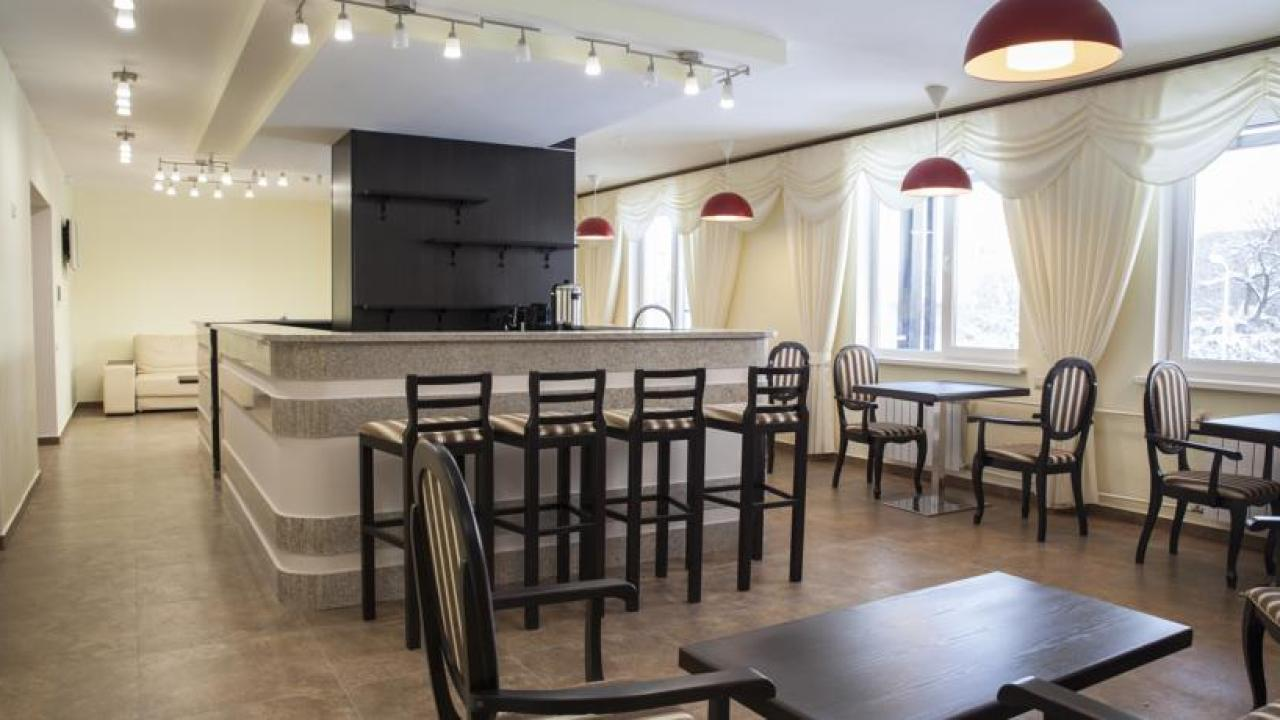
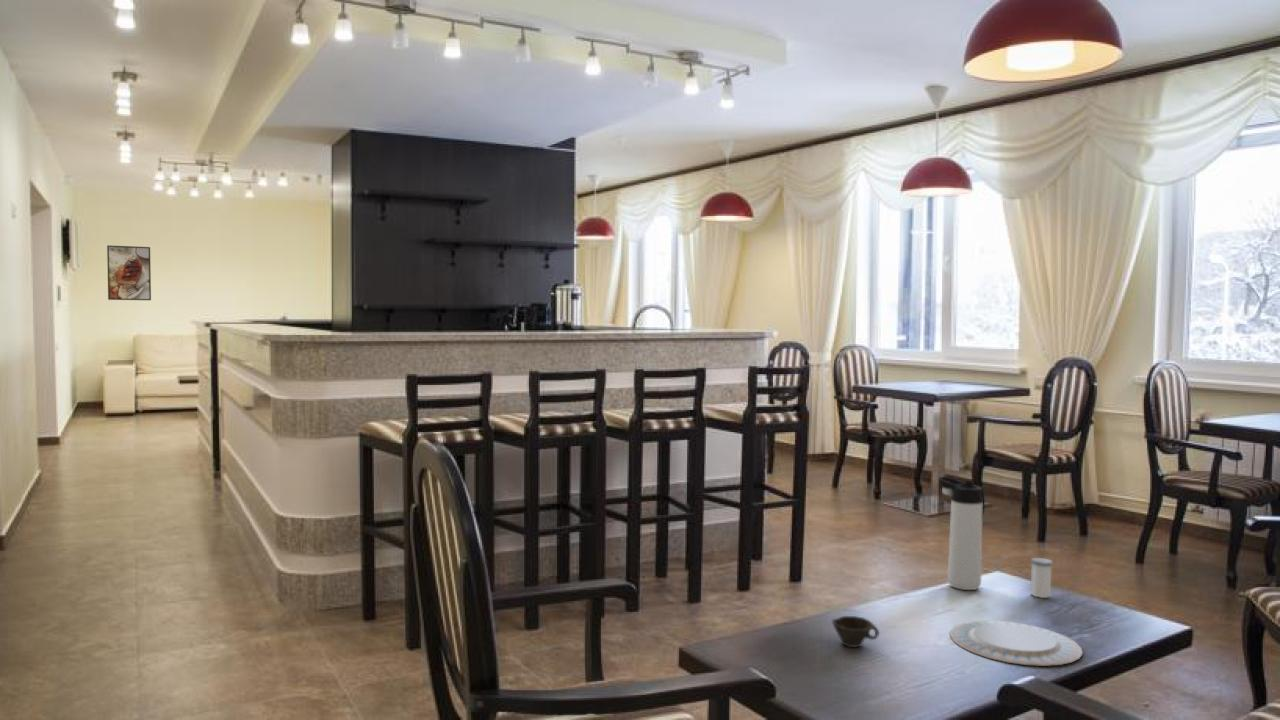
+ cup (854, 633)
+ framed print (129, 273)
+ chinaware (1014, 639)
+ salt shaker (1041, 577)
+ thermos bottle (959, 532)
